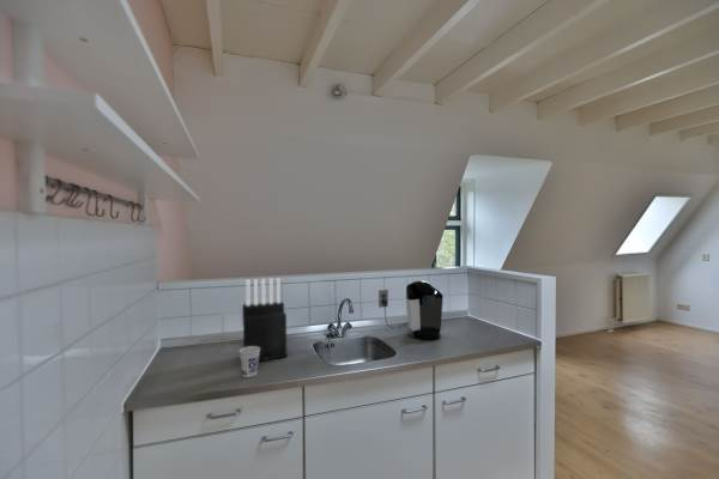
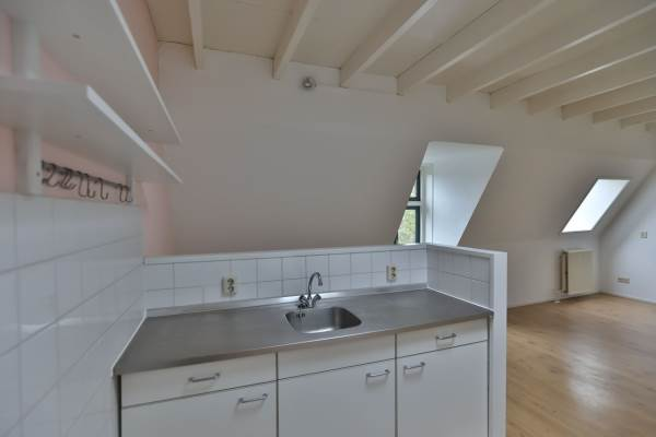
- knife block (265, 317)
- cup (249, 362)
- coffee maker (413, 308)
